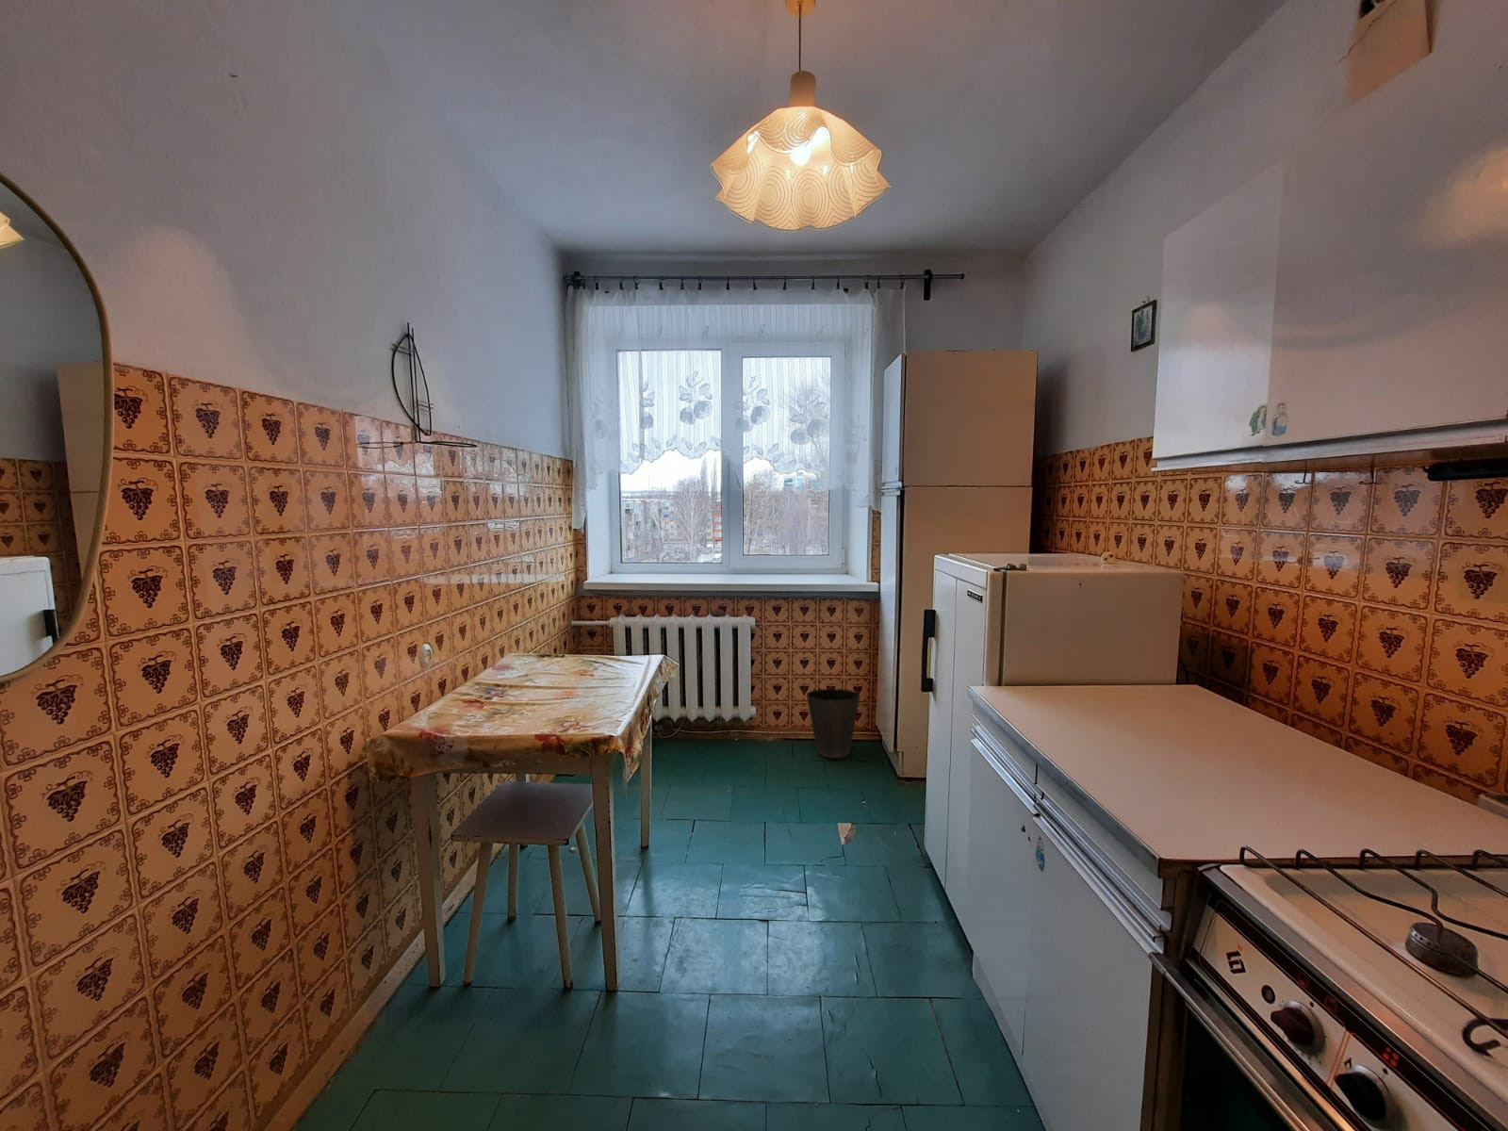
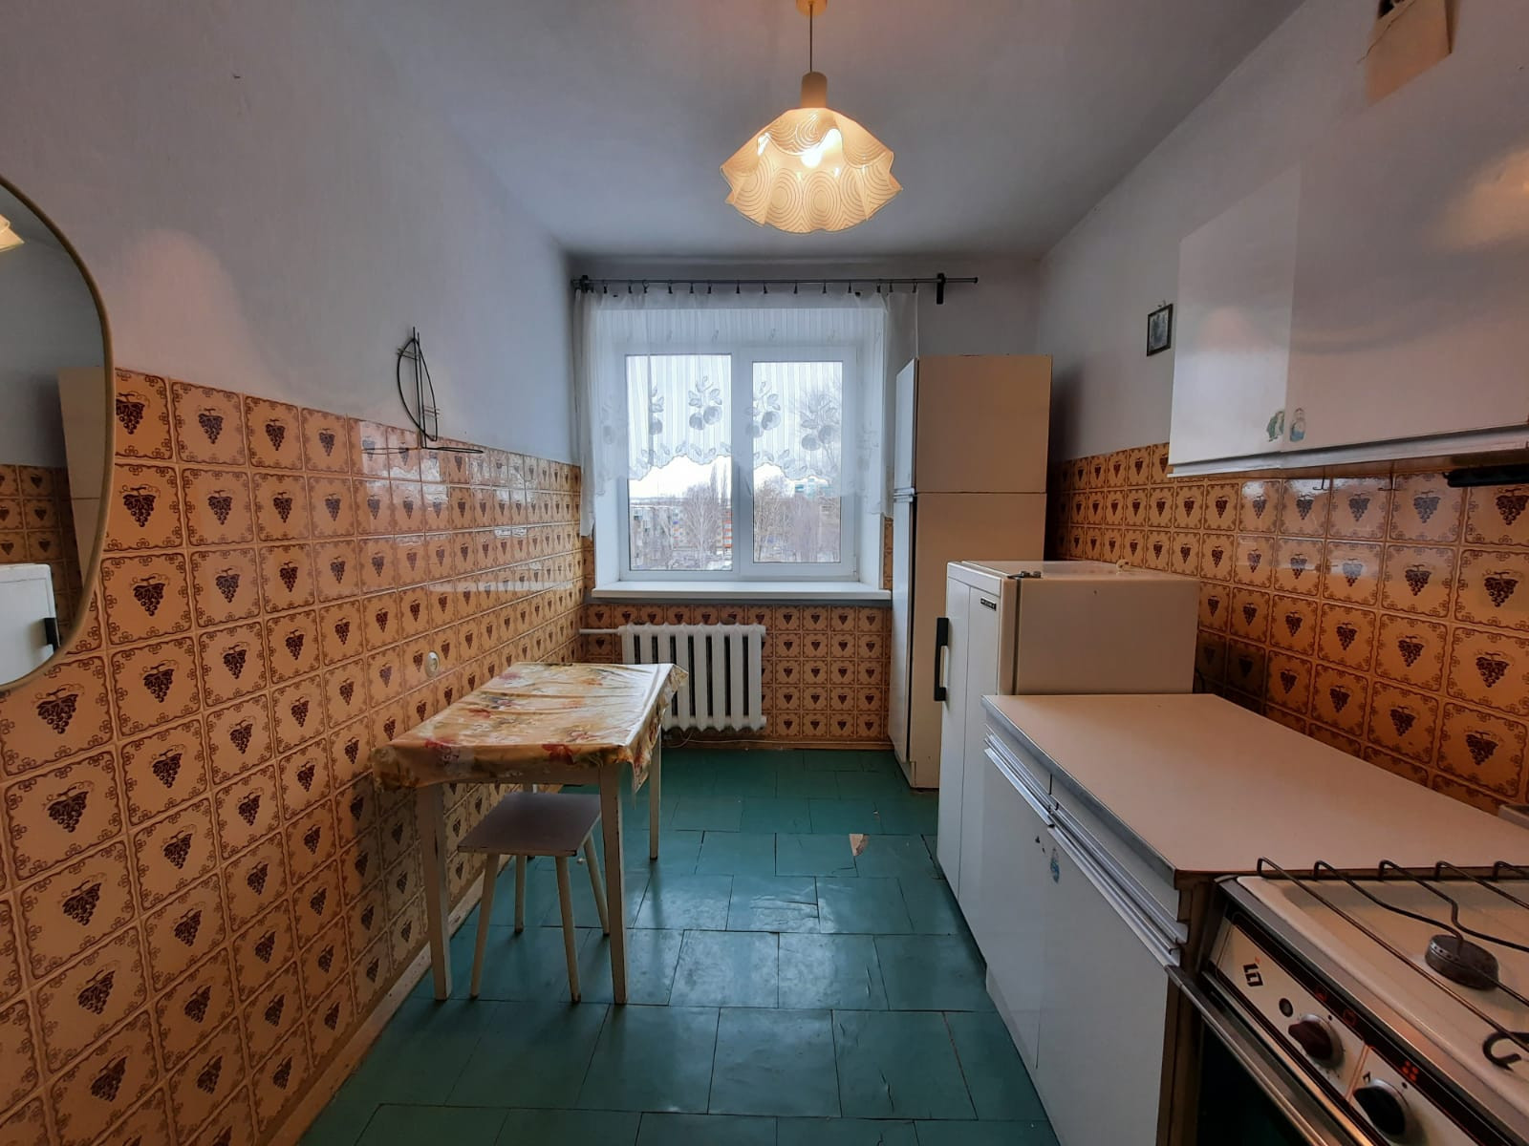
- waste basket (832, 722)
